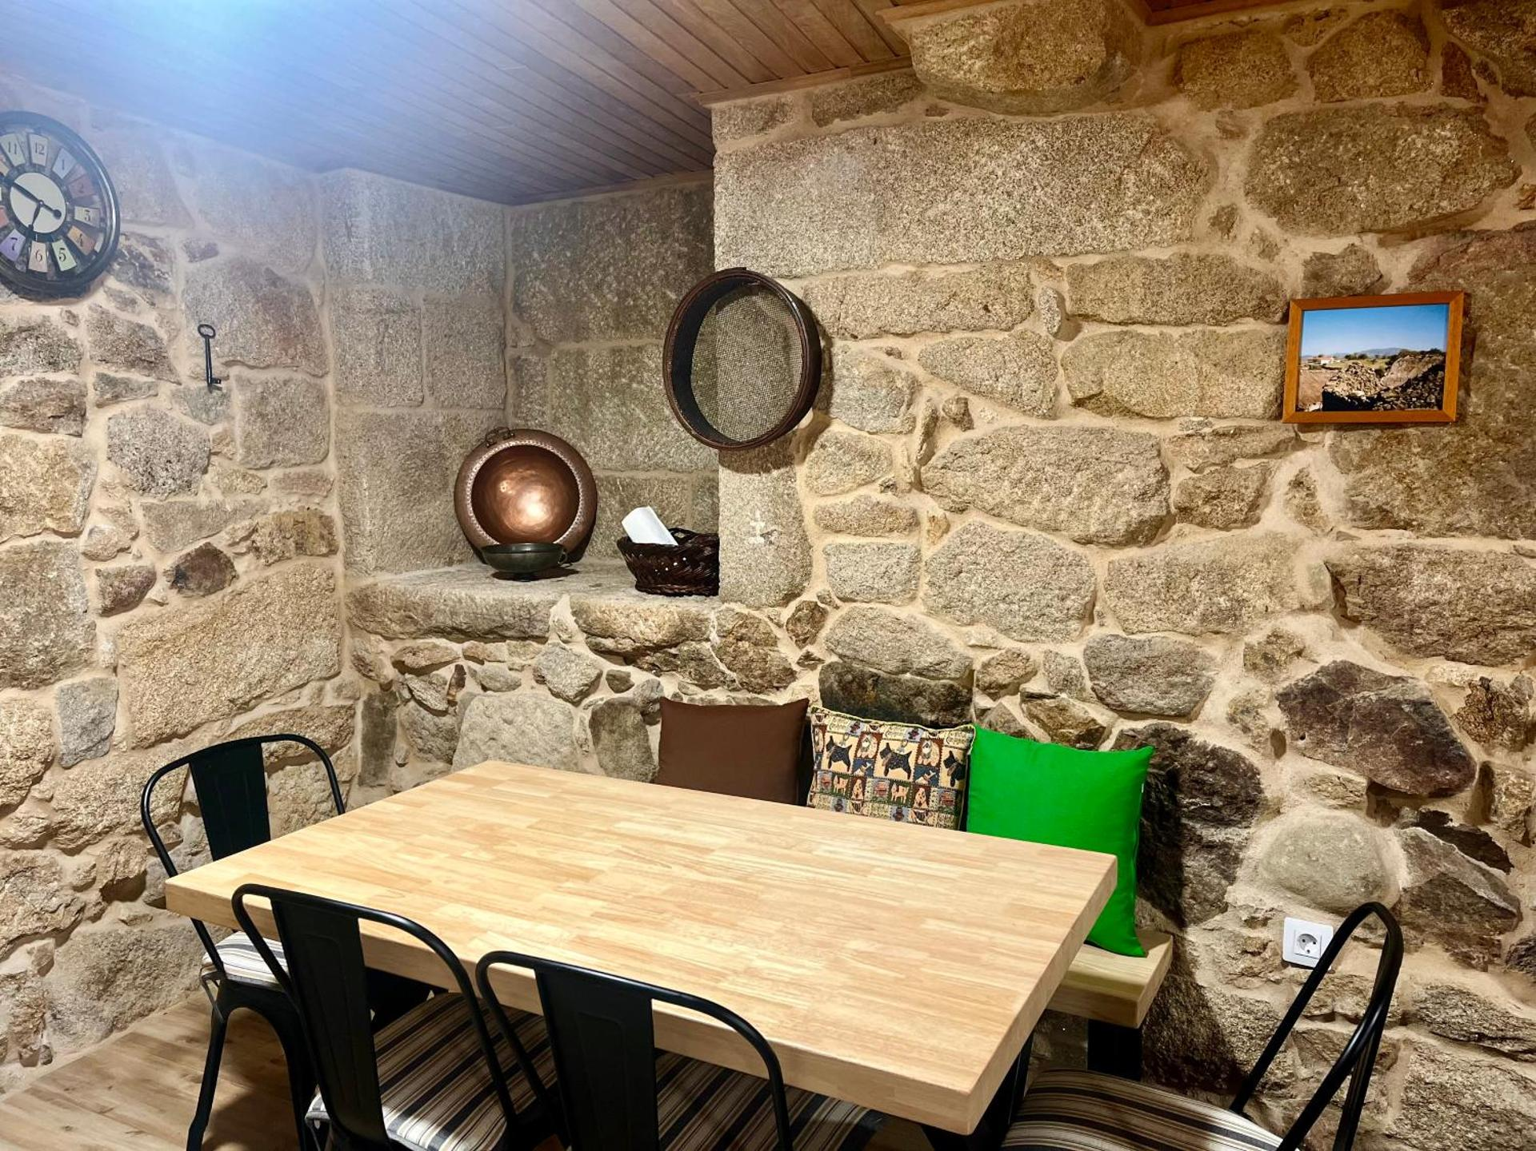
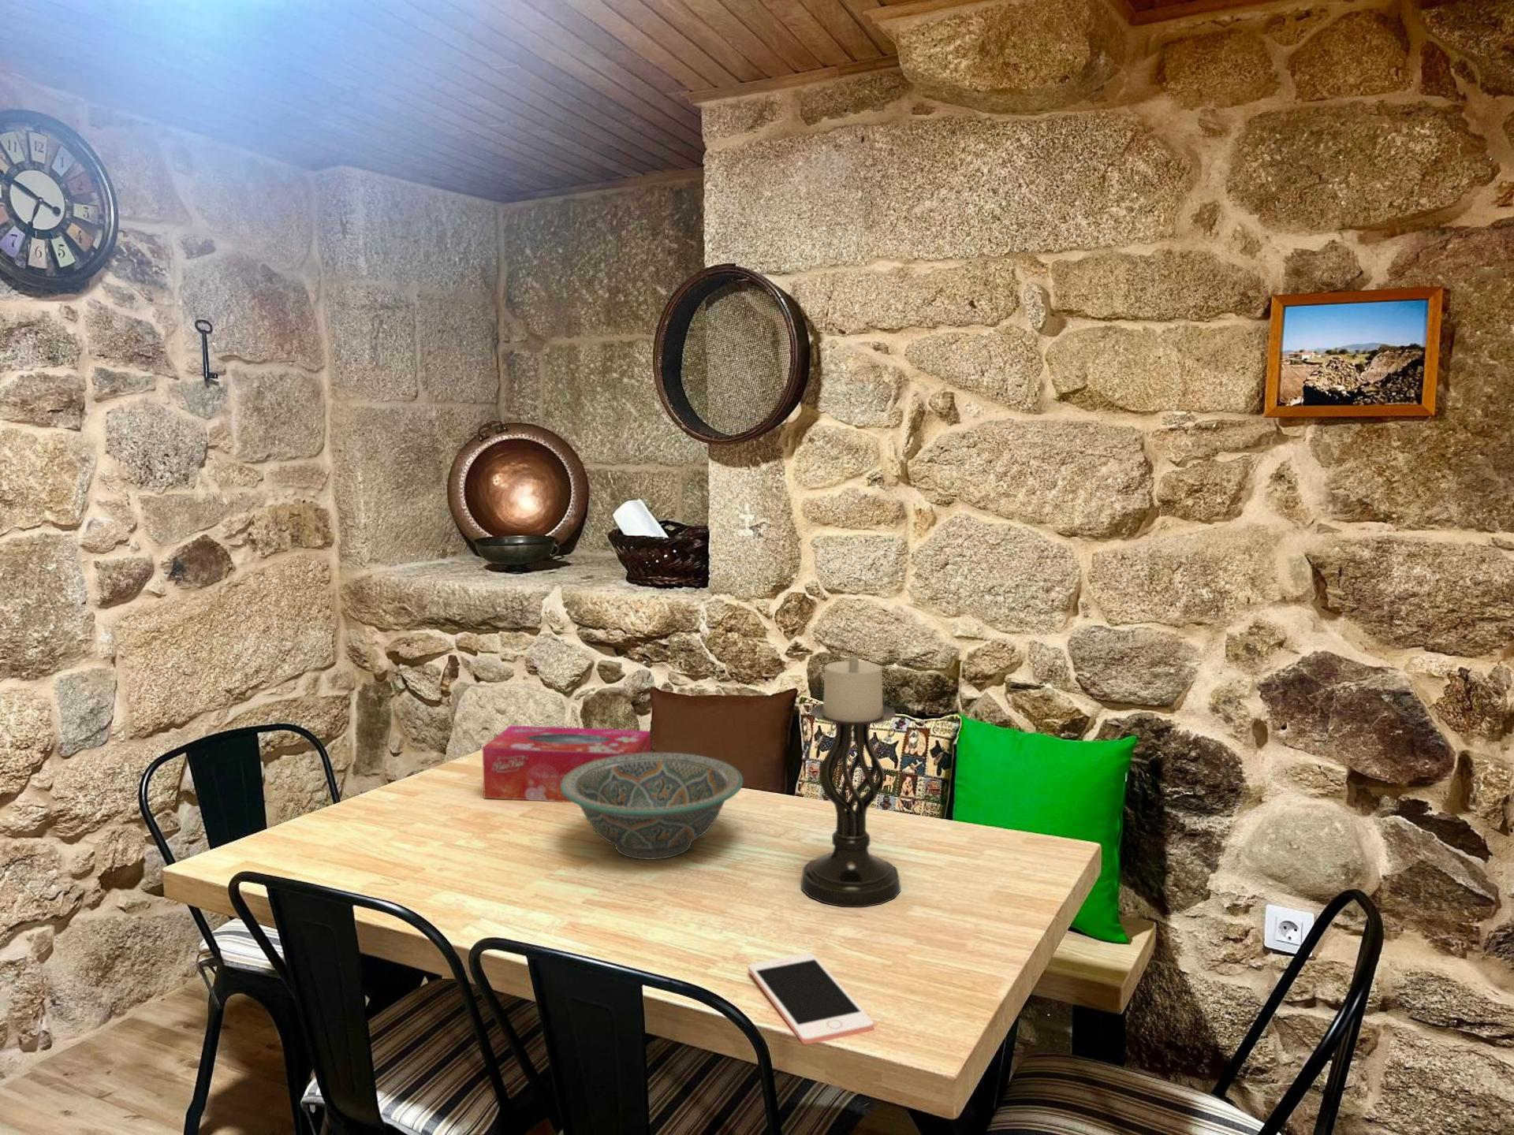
+ candle holder (851, 773)
+ cell phone (807, 996)
+ decorative bowl (652, 812)
+ tissue box (569, 763)
